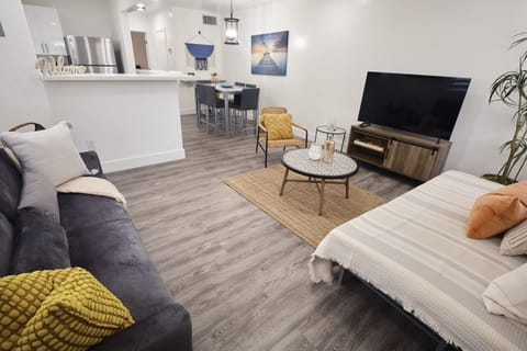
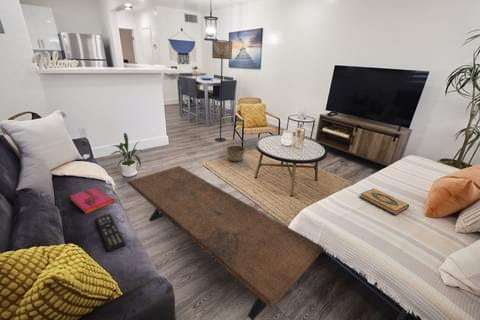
+ hardback book (92, 199)
+ hardback book (383, 200)
+ coffee table (207, 226)
+ floor lamp (221, 94)
+ remote control (109, 230)
+ house plant (127, 155)
+ basket (235, 149)
